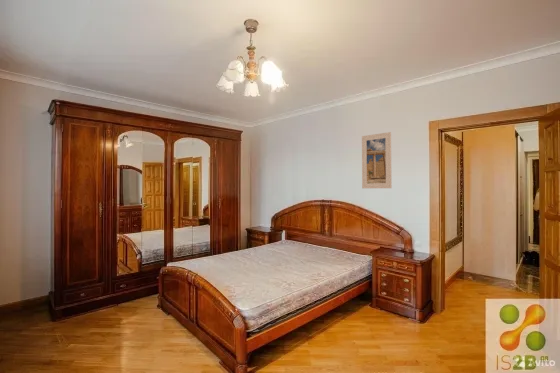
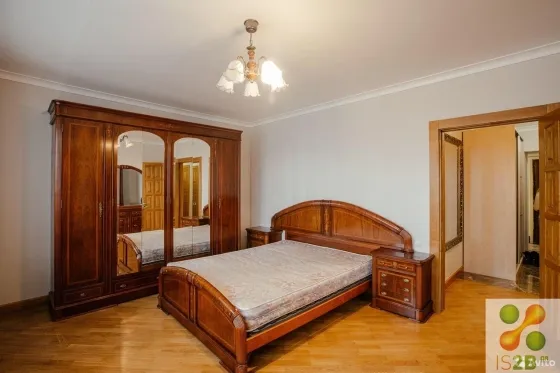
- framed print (376, 161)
